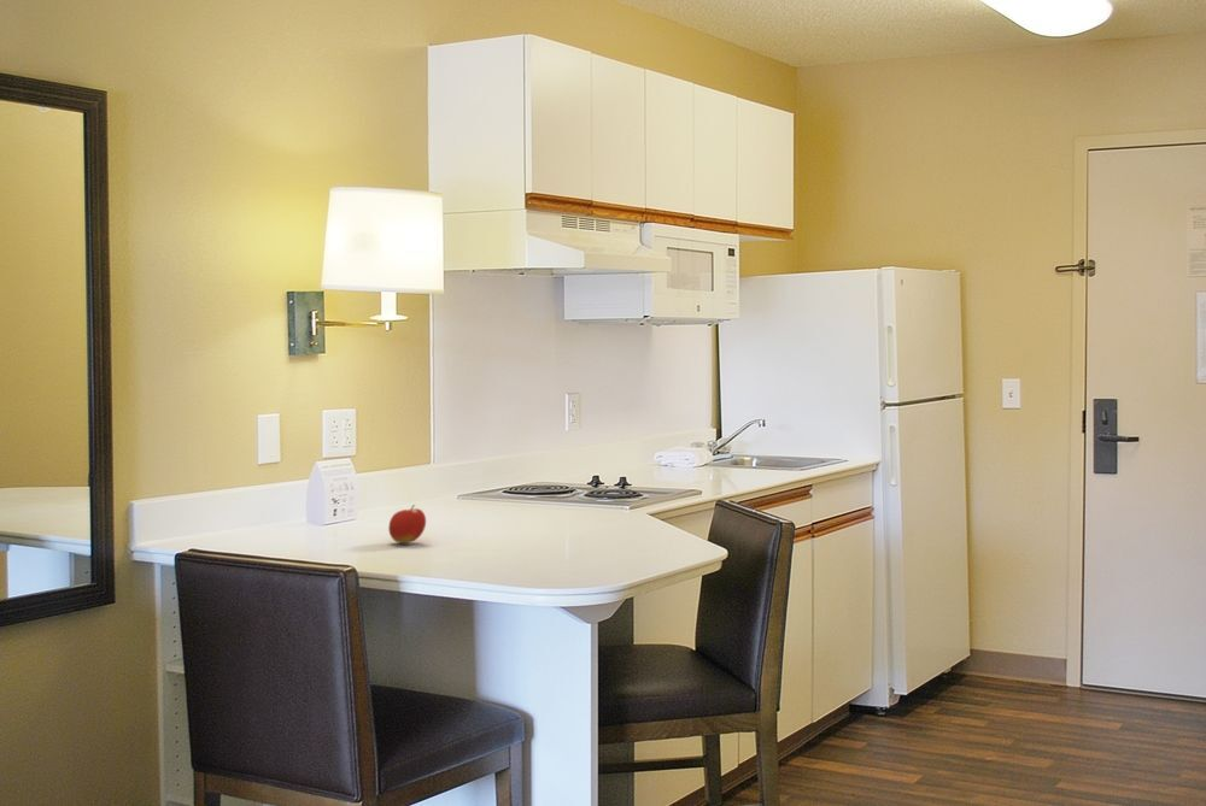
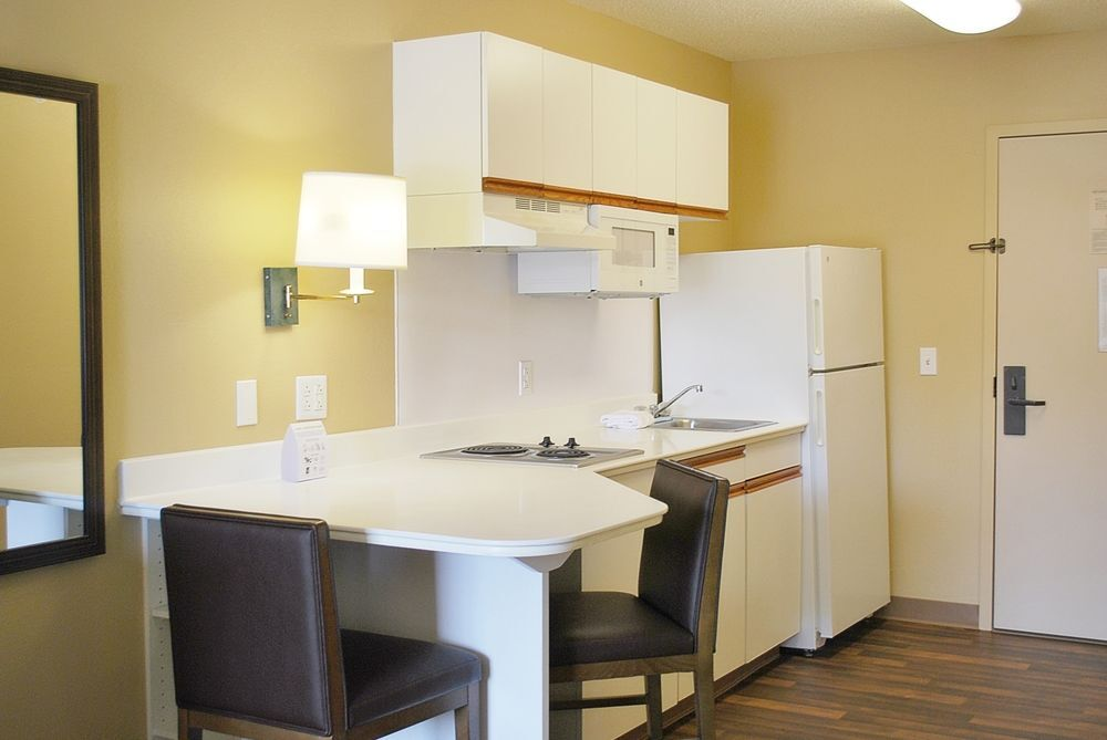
- fruit (406, 524)
